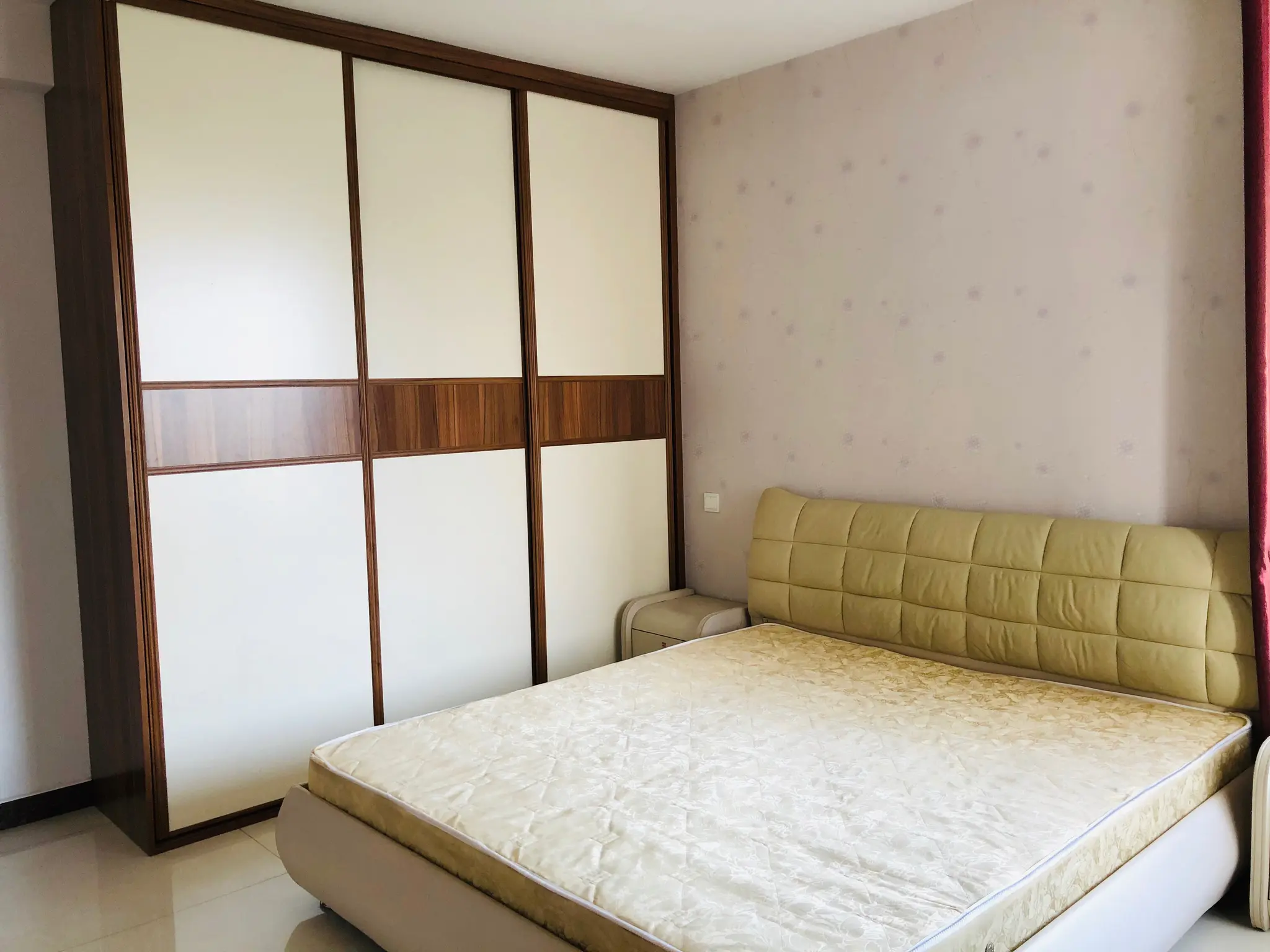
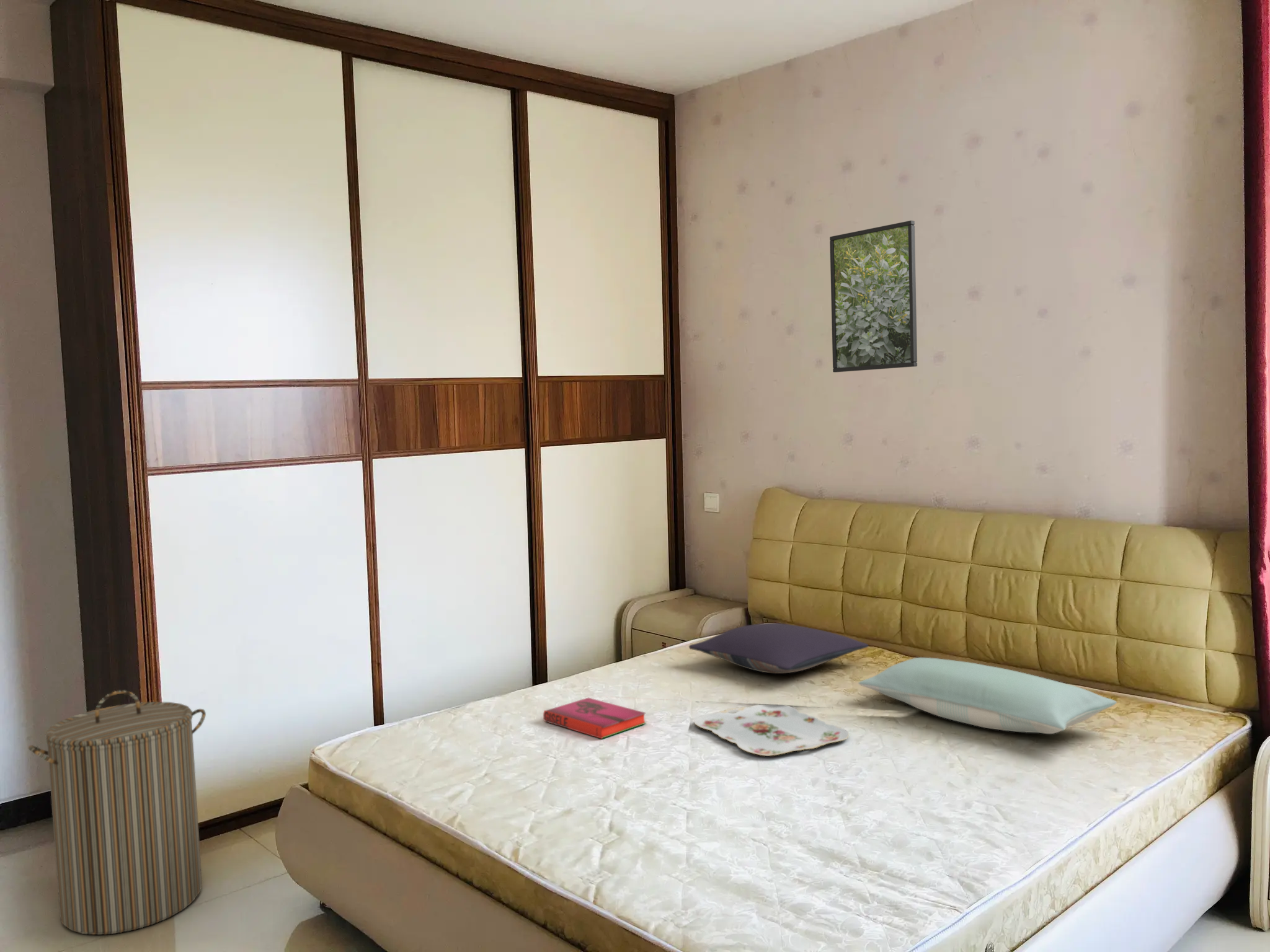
+ hardback book (594, 717)
+ pillow (778, 646)
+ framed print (872, 299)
+ laundry hamper (126, 797)
+ pillow (980, 693)
+ serving tray (769, 729)
